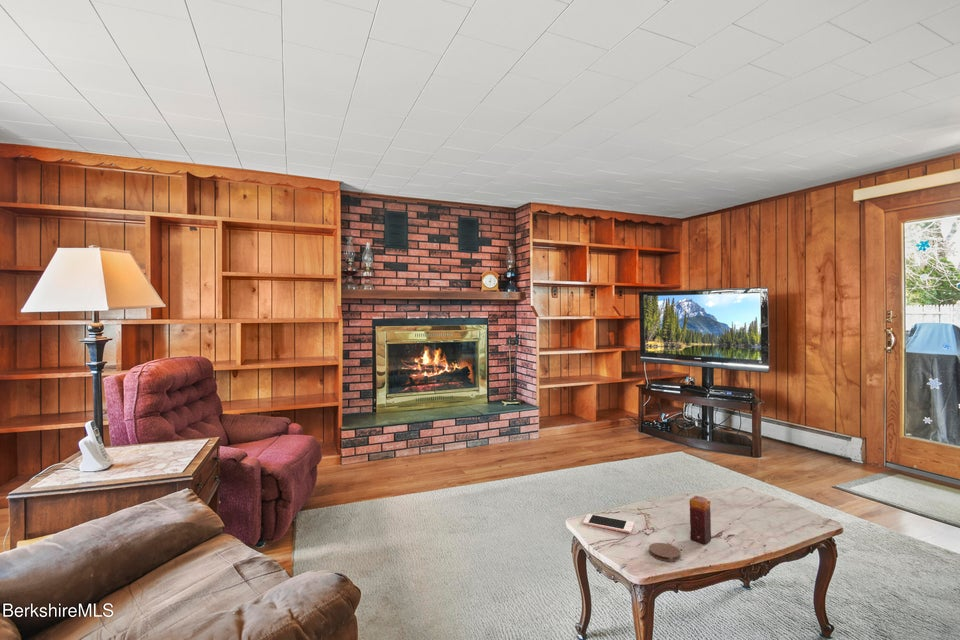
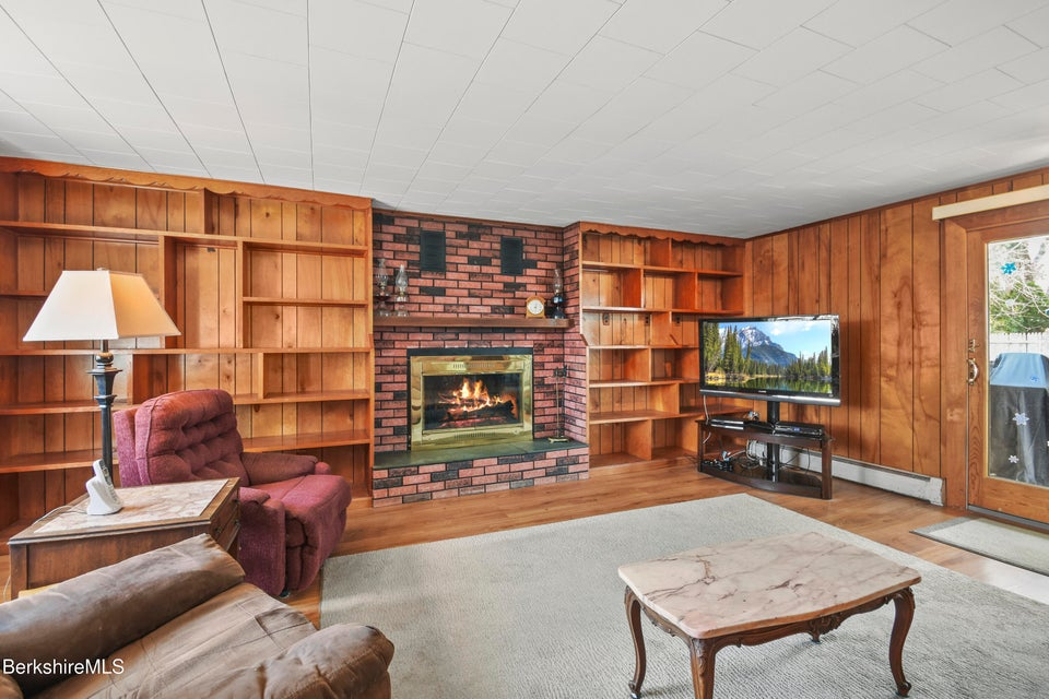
- candle (700, 519)
- cell phone (608, 523)
- coaster (664, 551)
